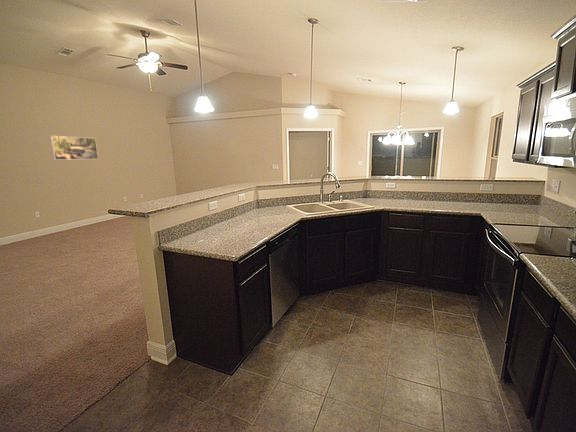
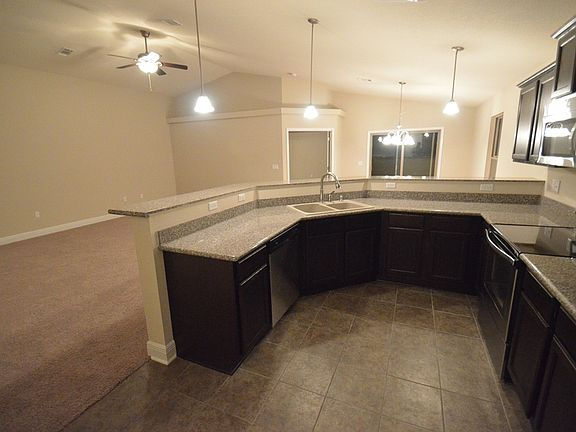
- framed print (76, 148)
